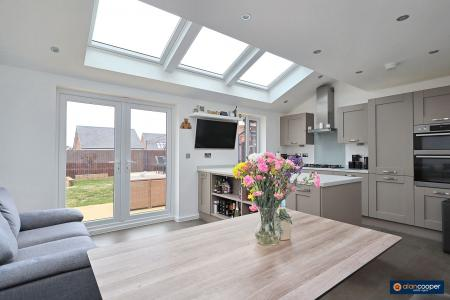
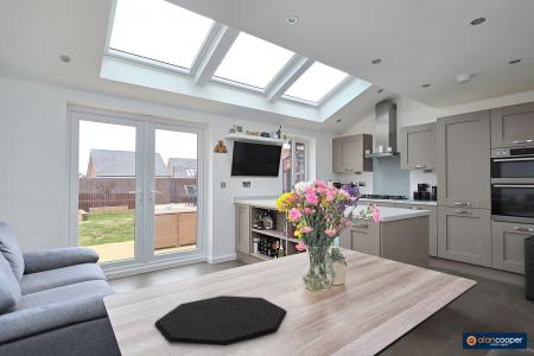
+ placemat (223, 316)
